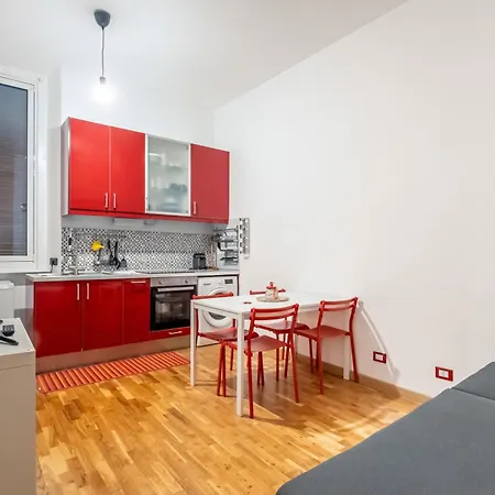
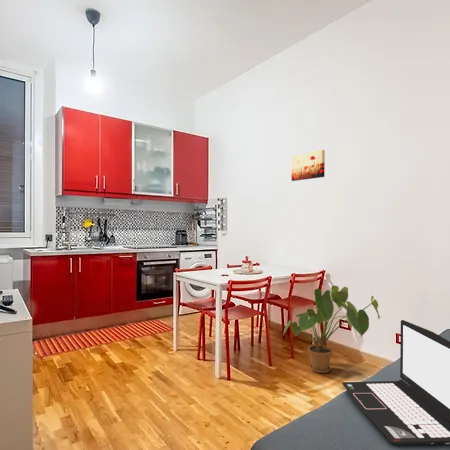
+ house plant (332, 329)
+ laptop (400, 372)
+ wall art (307, 166)
